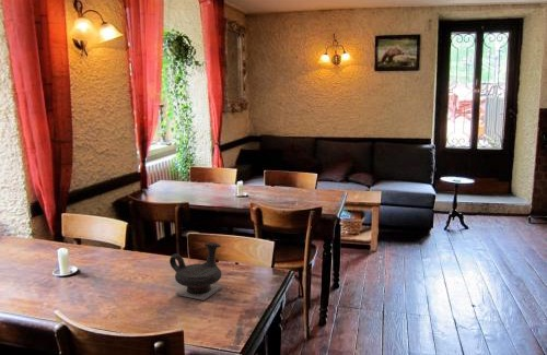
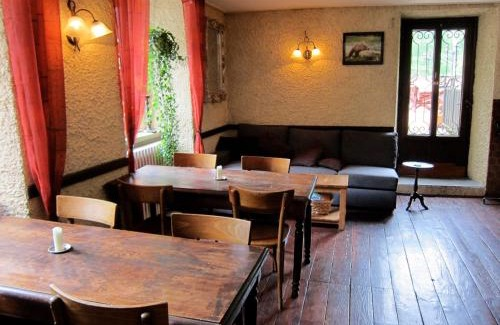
- teapot (196, 268)
